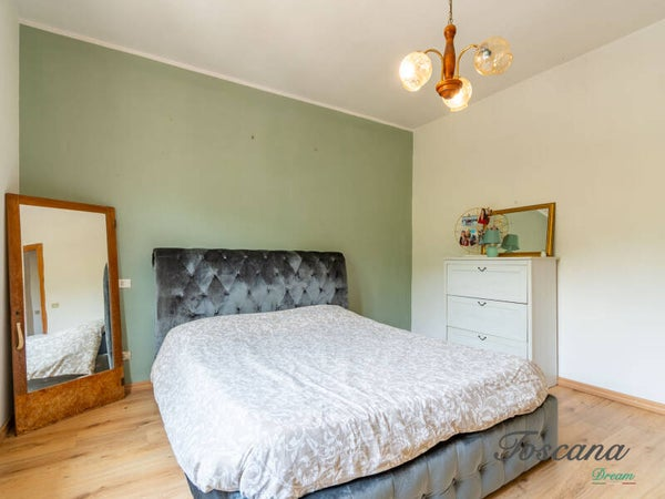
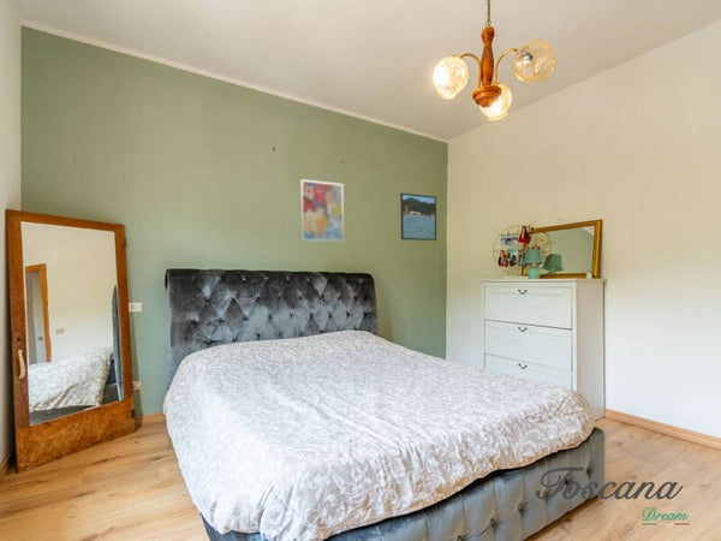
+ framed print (418, 216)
+ wall art (322, 212)
